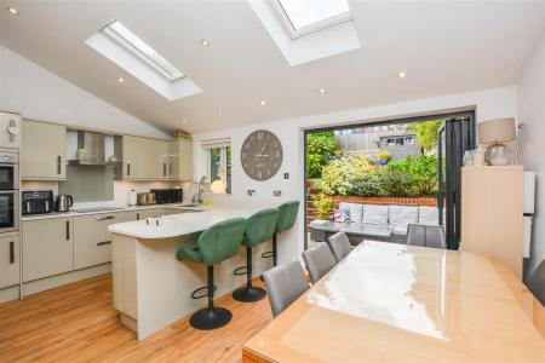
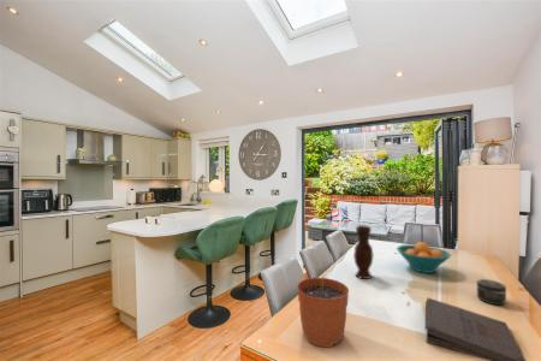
+ pizza box (466, 326)
+ vase (363, 250)
+ fruit bowl (422, 255)
+ plant pot (322, 298)
+ jar (491, 291)
